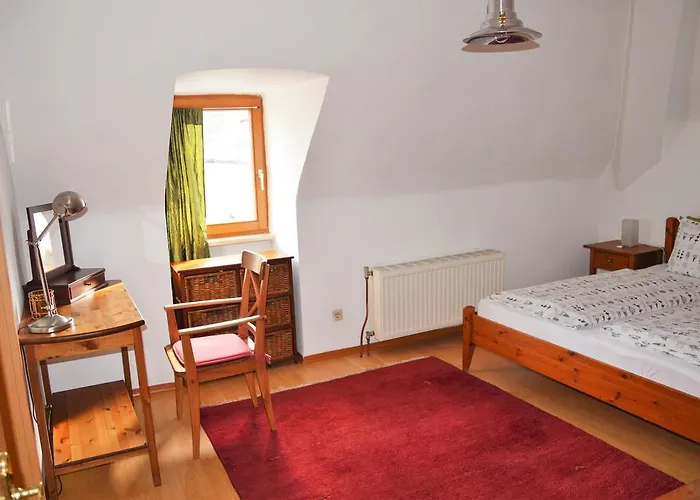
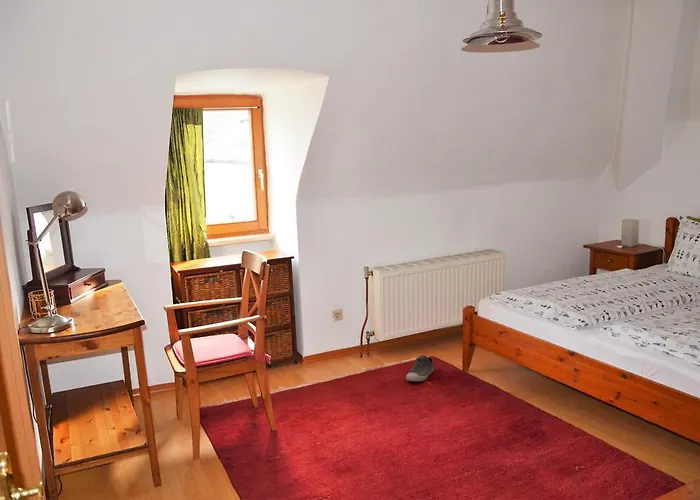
+ shoe (420, 366)
